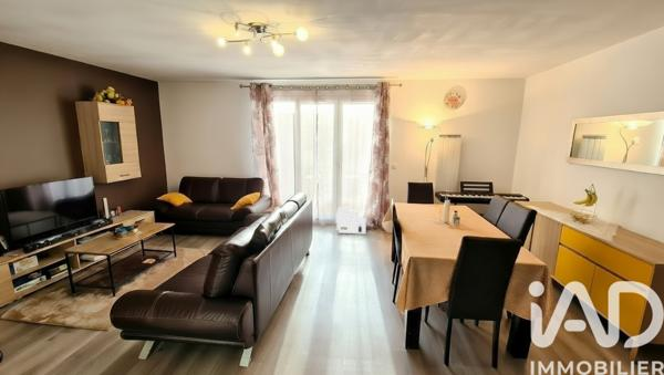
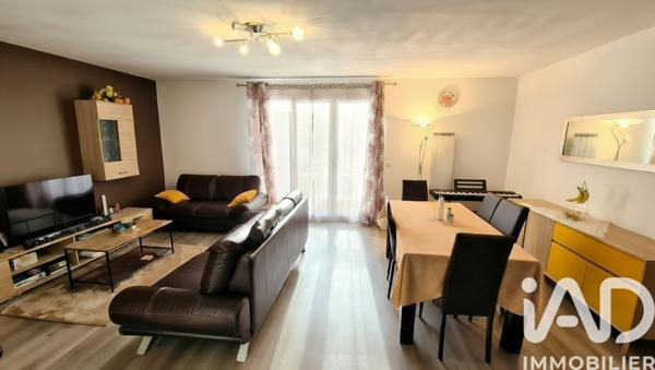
- architectural model (351, 220)
